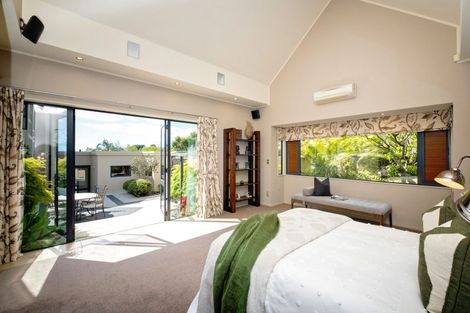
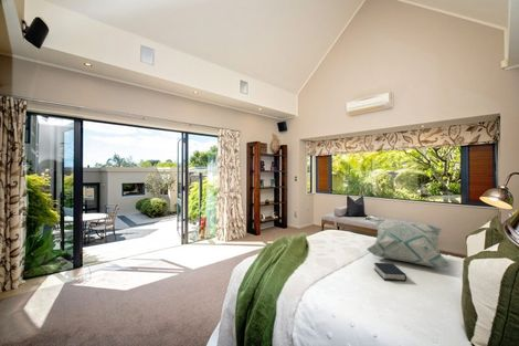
+ decorative pillow (405, 240)
+ book (389, 271)
